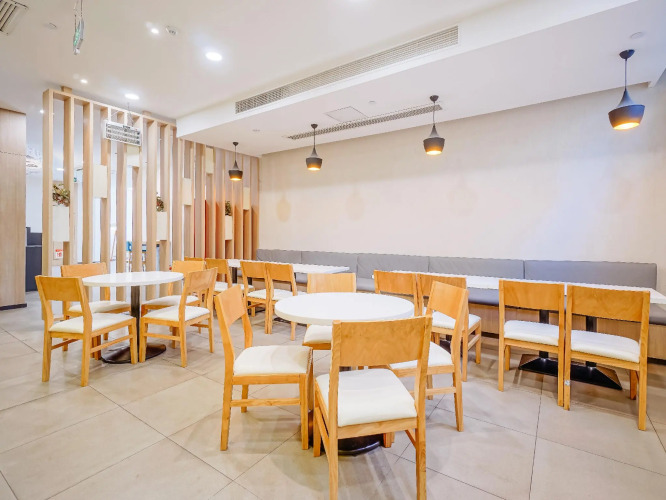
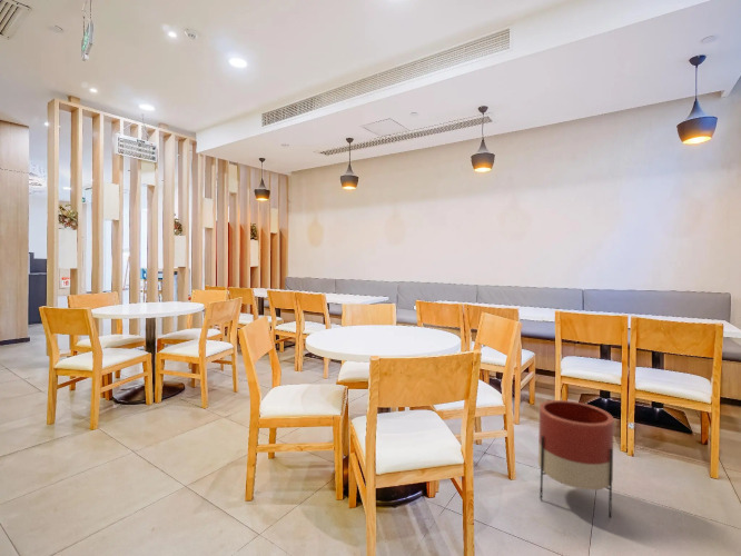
+ planter (573, 455)
